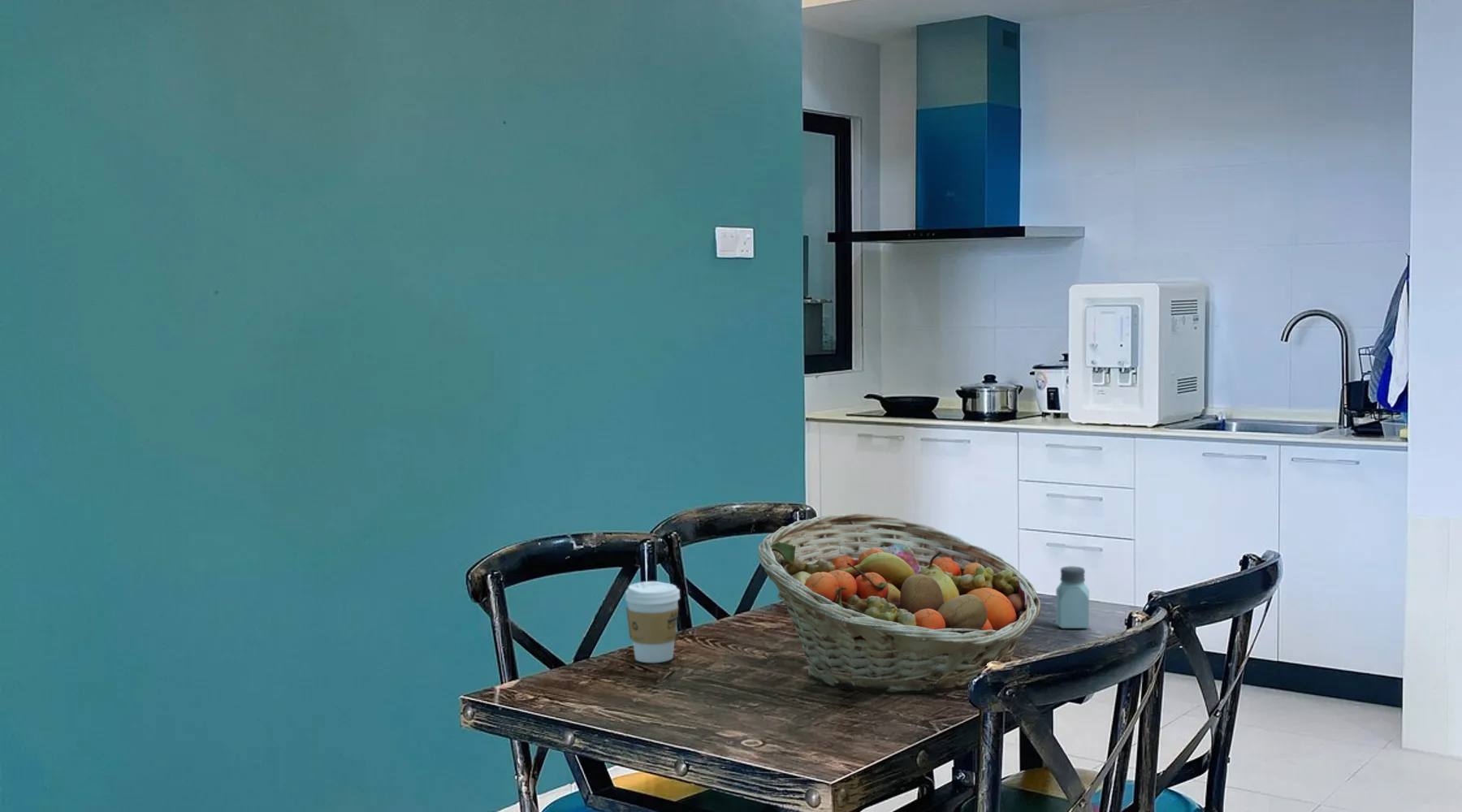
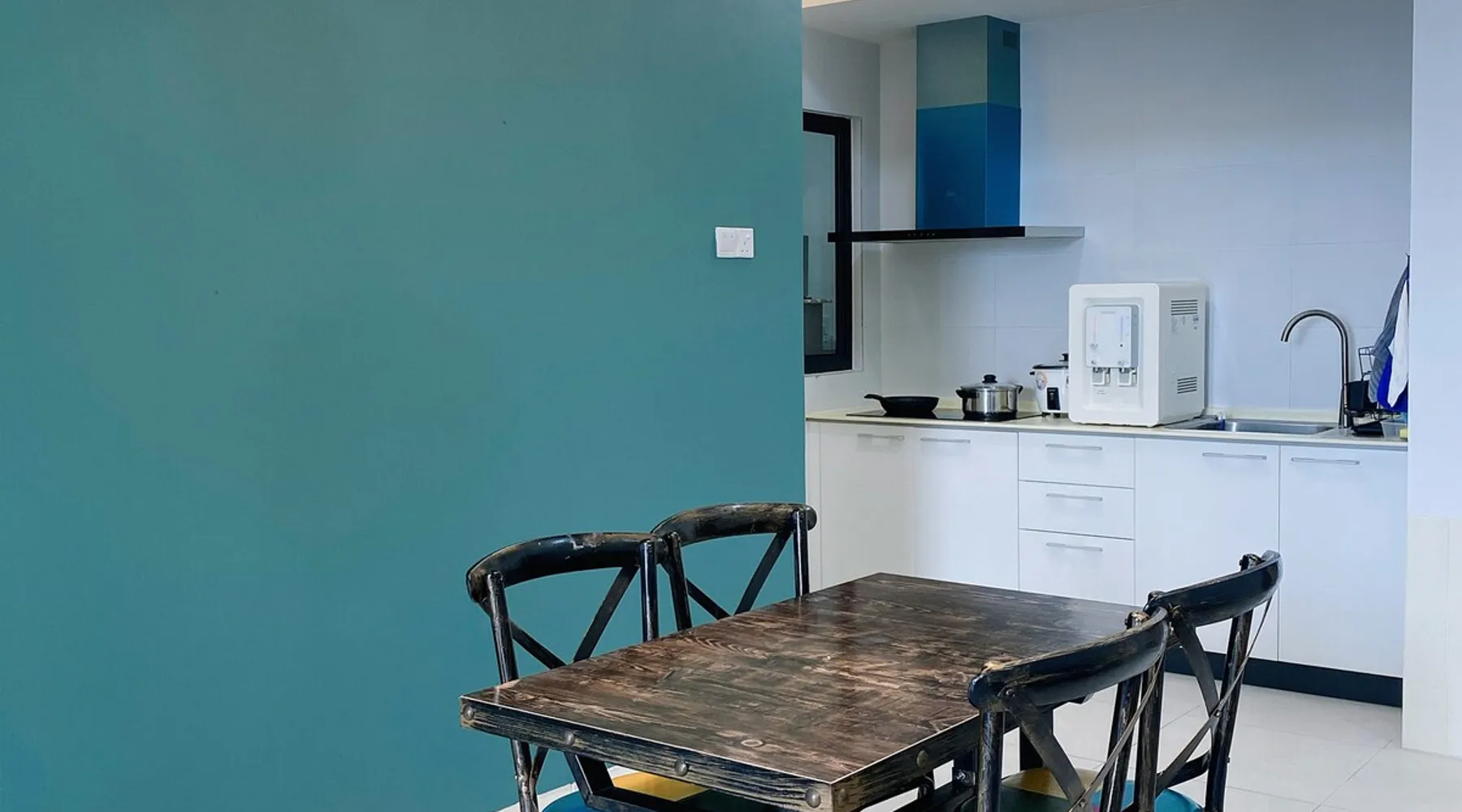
- saltshaker (1072, 597)
- fruit basket (899, 597)
- coffee cup (653, 621)
